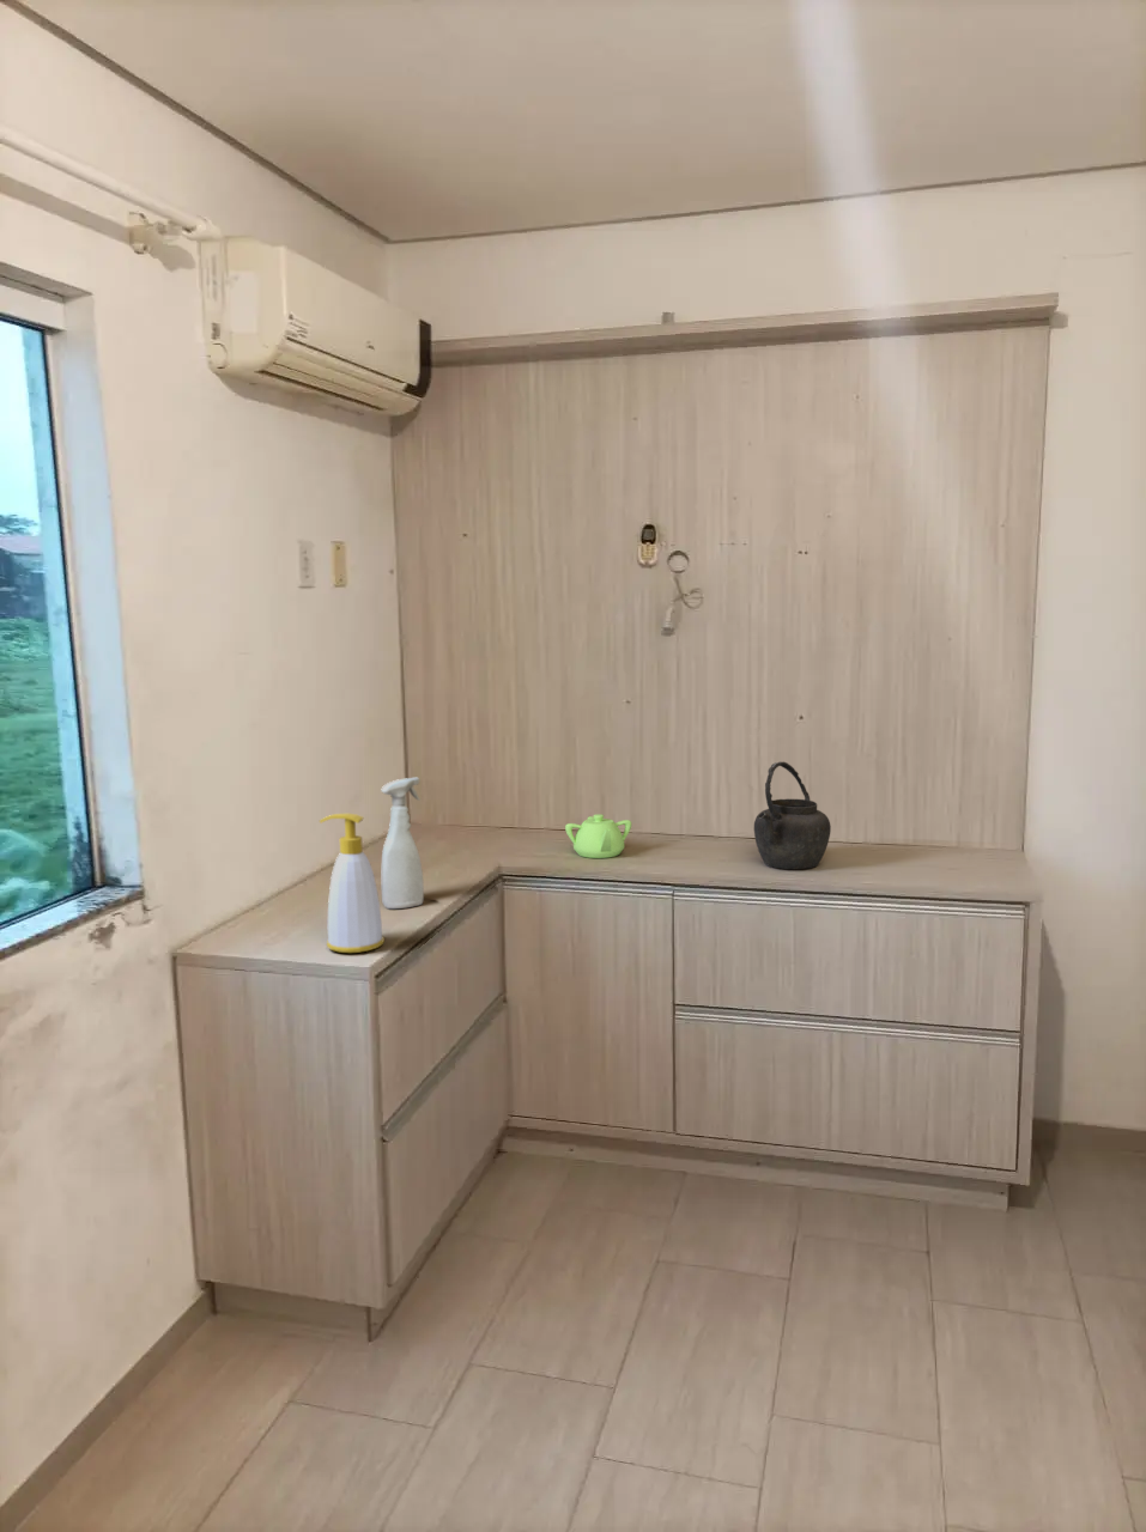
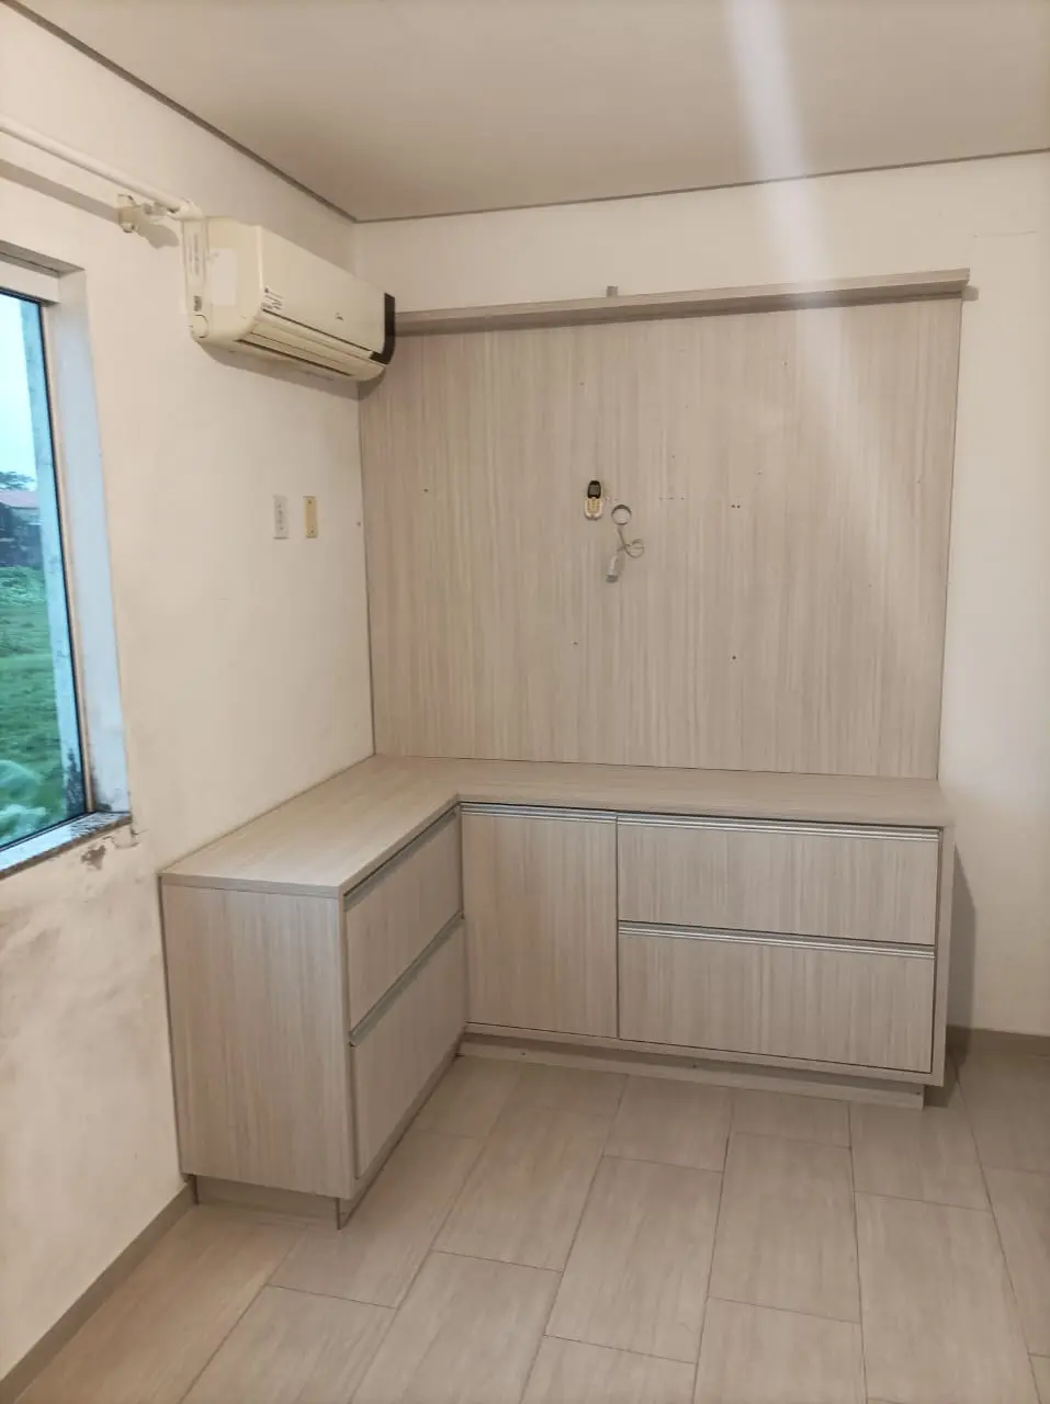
- teapot (598, 834)
- soap bottle (350, 880)
- kettle (784, 815)
- spray bottle (400, 842)
